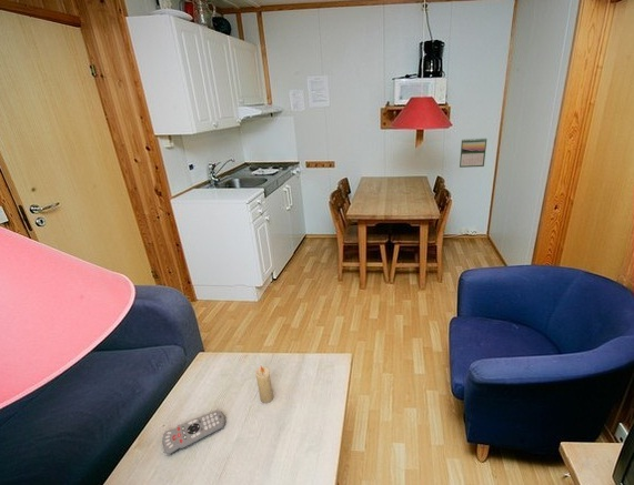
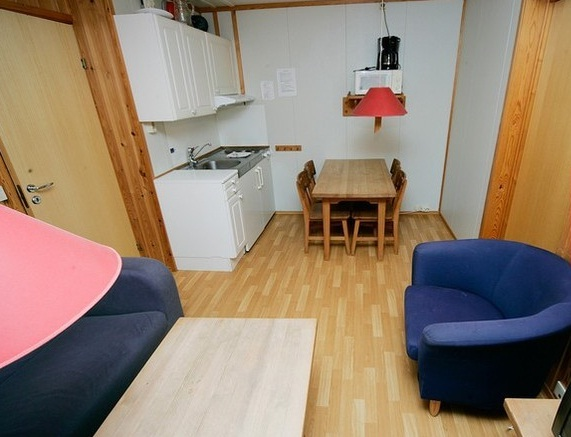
- remote control (194, 430)
- candle (264, 382)
- calendar (472, 152)
